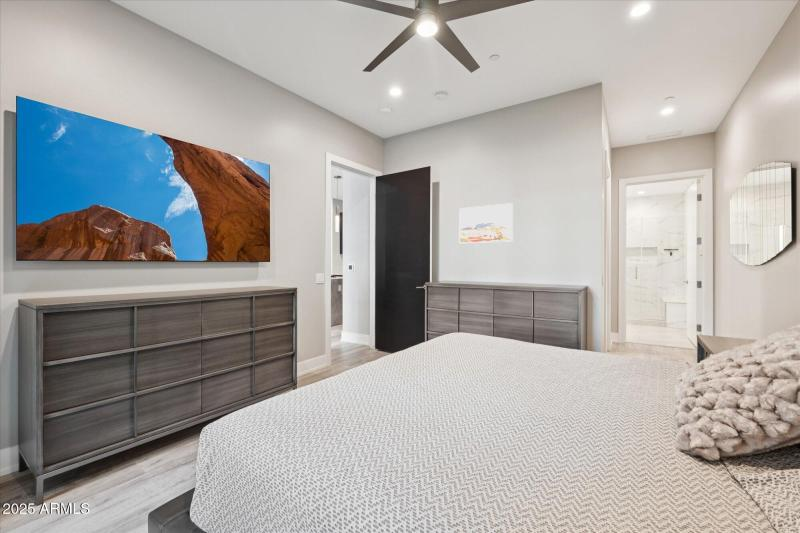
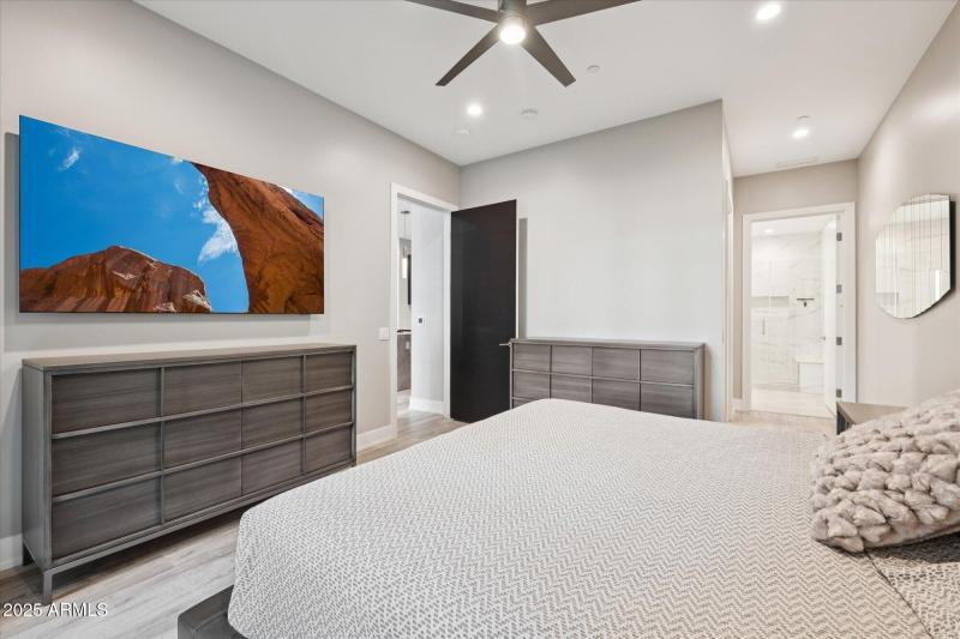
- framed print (485, 224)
